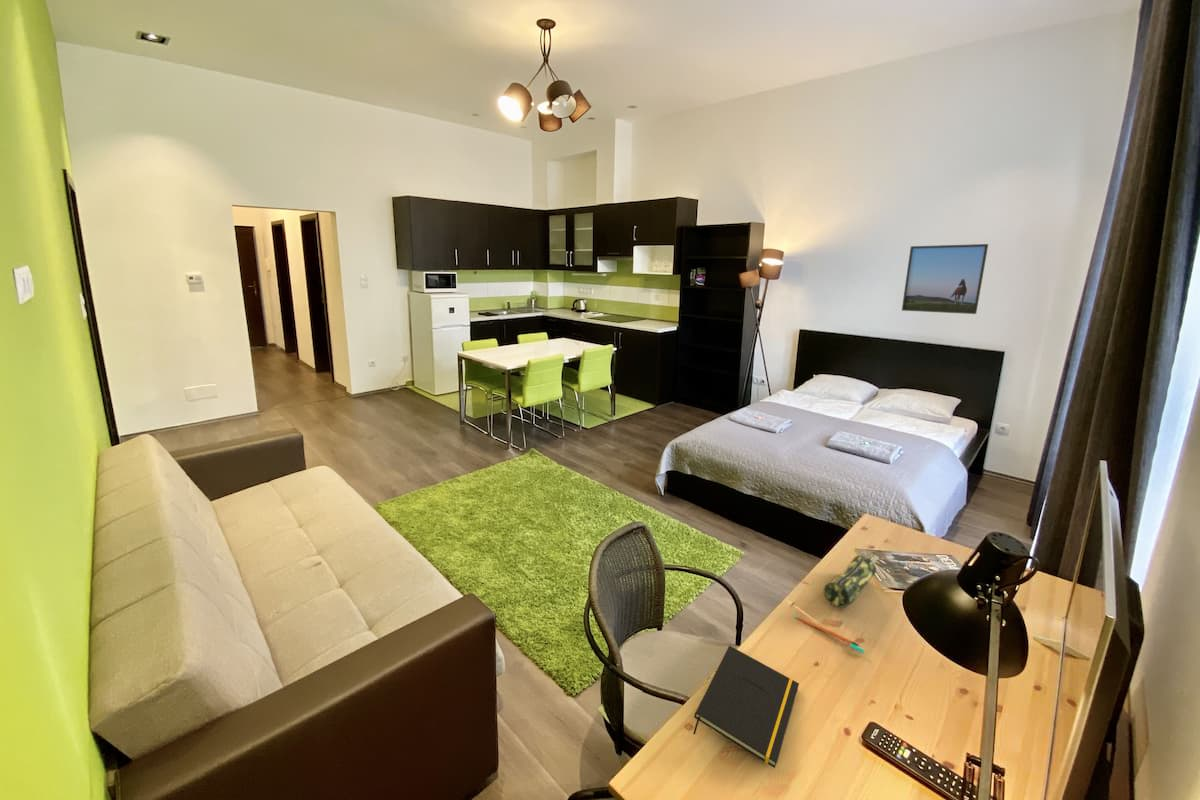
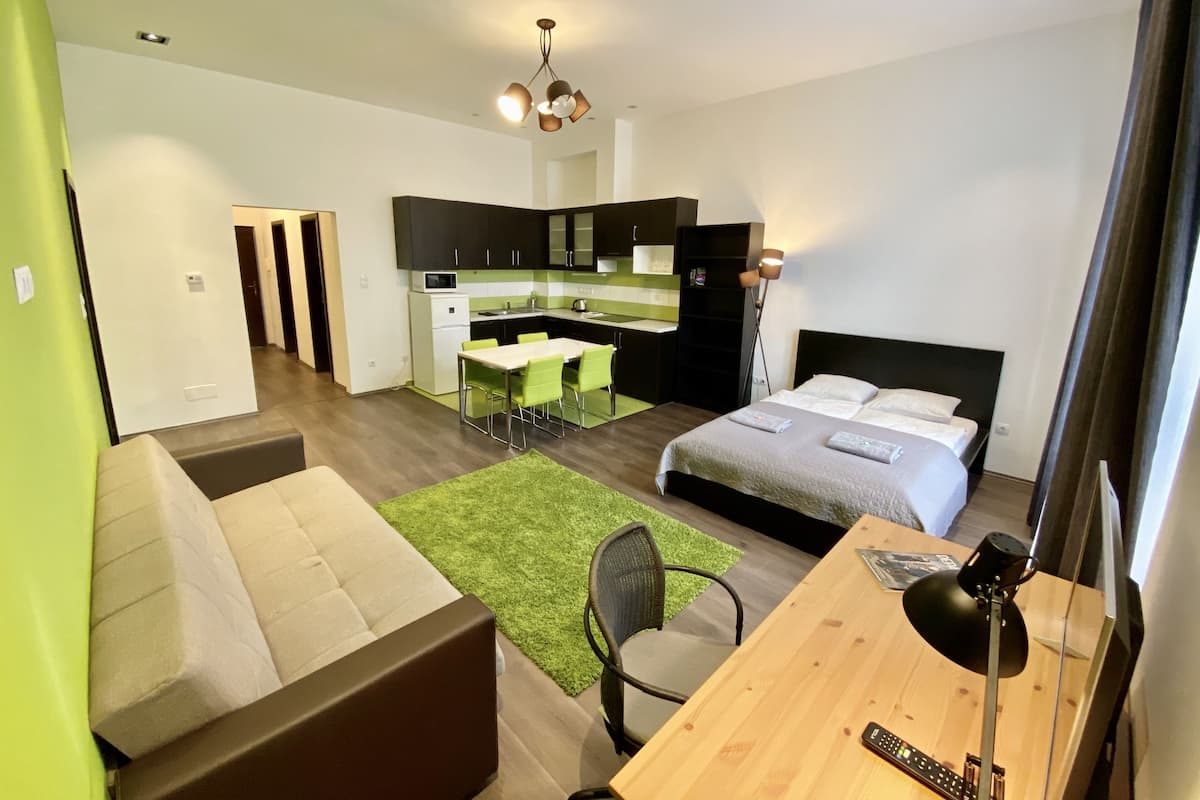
- pencil case (851, 580)
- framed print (942, 279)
- notepad (749, 699)
- pen (827, 632)
